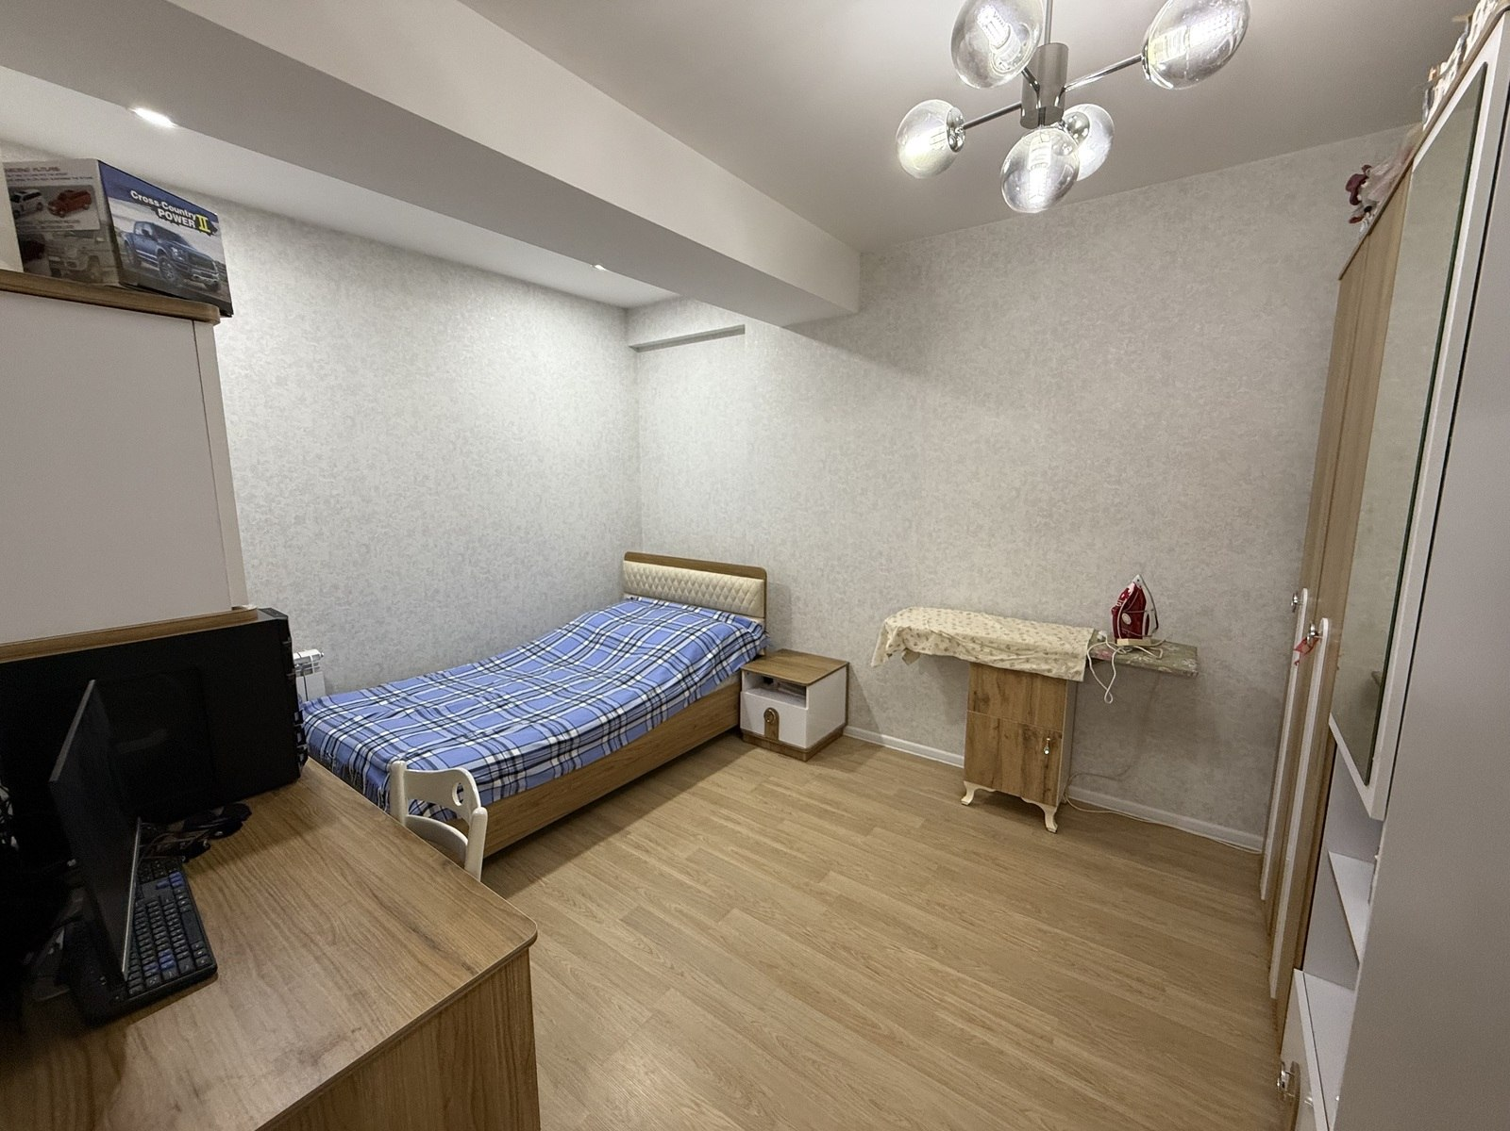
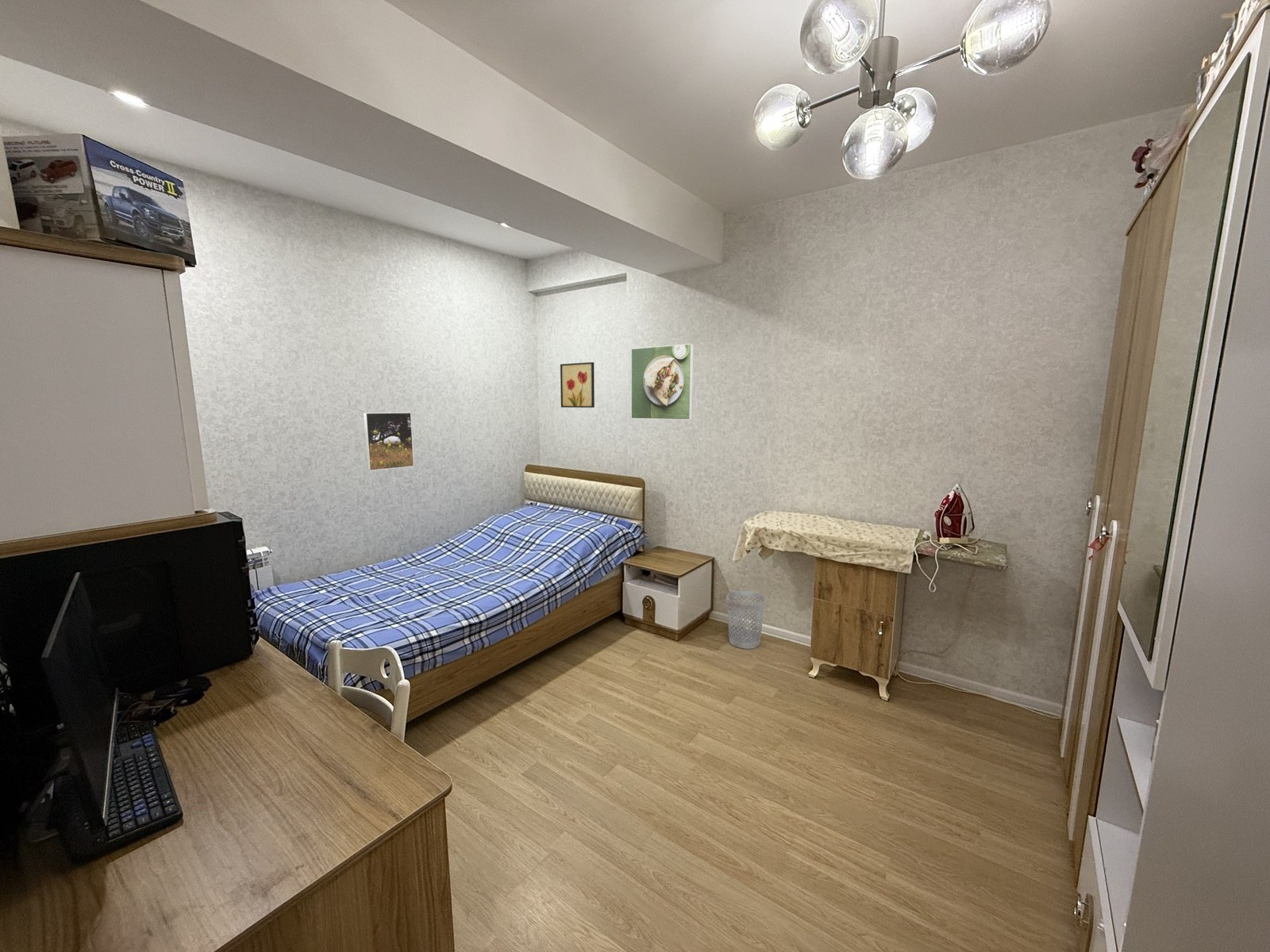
+ wall art (577, 386)
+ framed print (390, 440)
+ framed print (660, 383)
+ wastebasket (745, 620)
